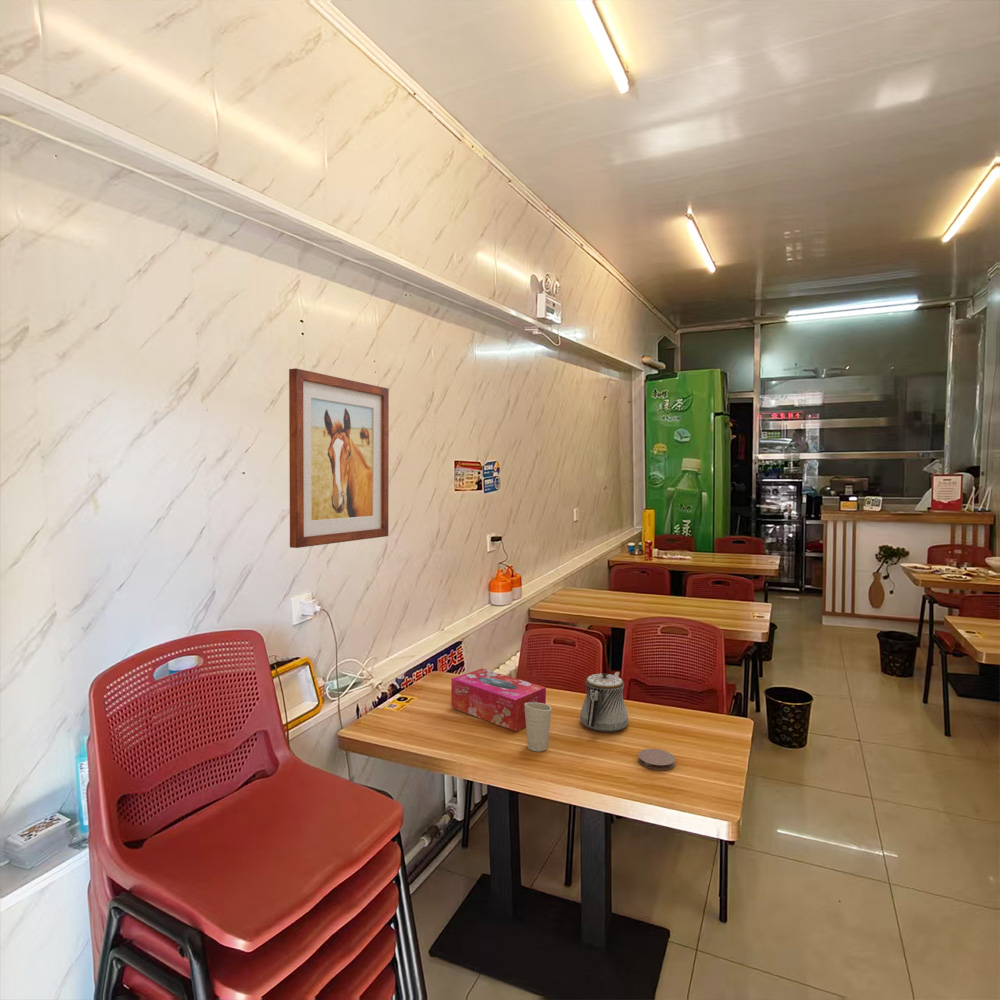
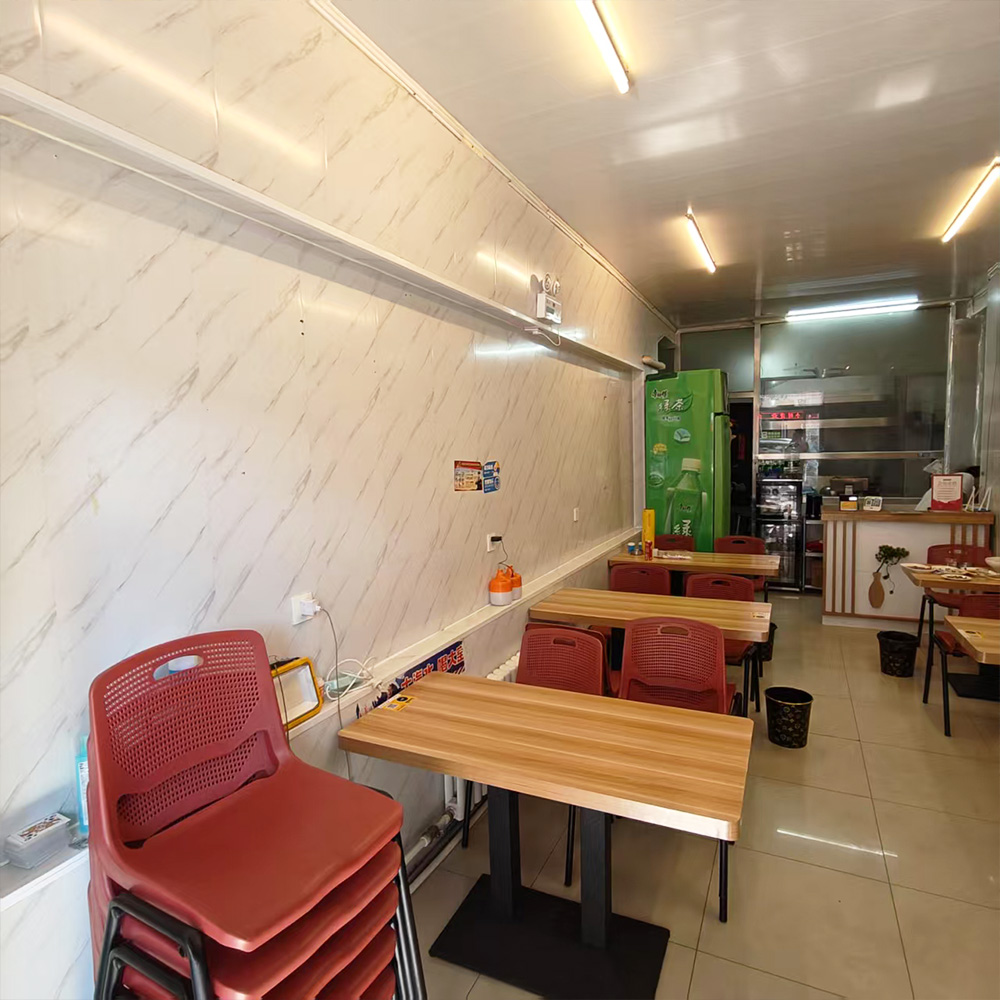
- cup (537, 725)
- coaster (656, 759)
- wall art (343, 460)
- teapot (604, 698)
- tissue box (497, 697)
